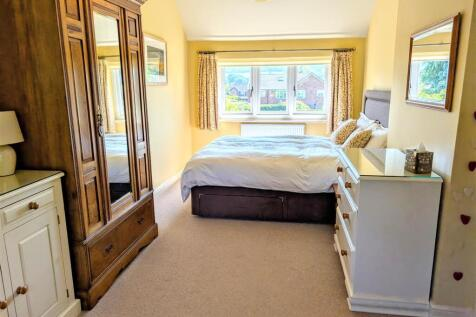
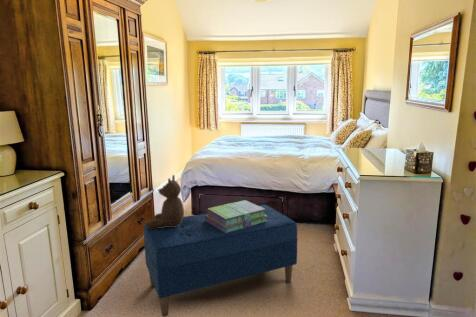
+ teddy bear (165, 201)
+ stack of books (235, 214)
+ bench (220, 253)
